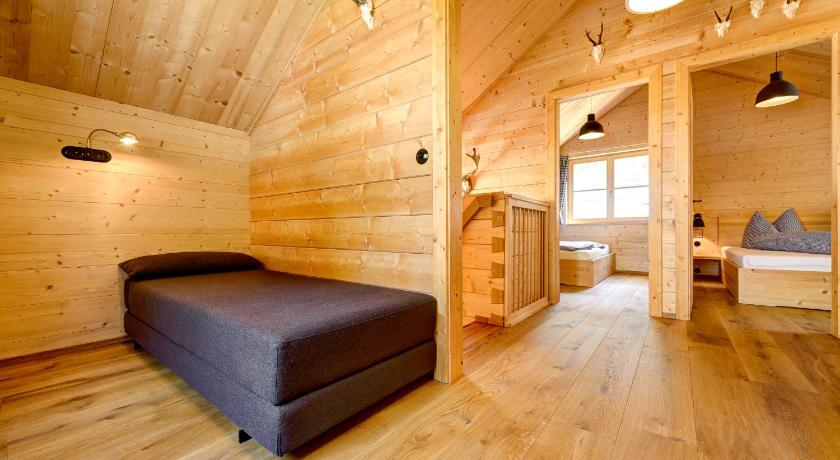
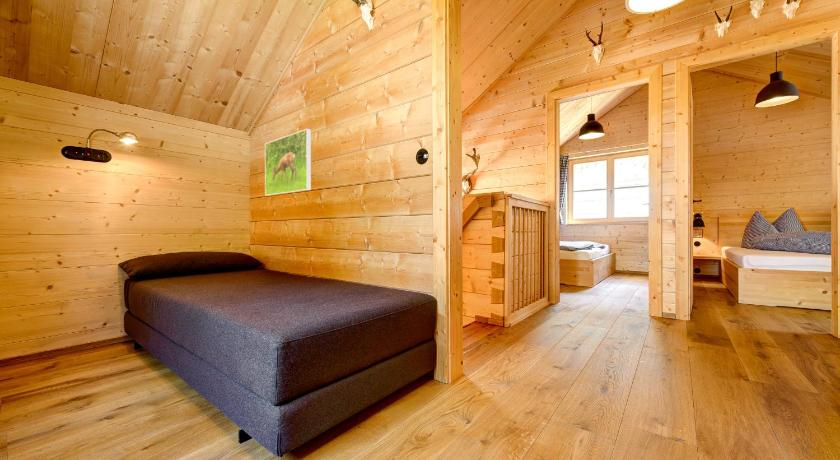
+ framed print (286, 165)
